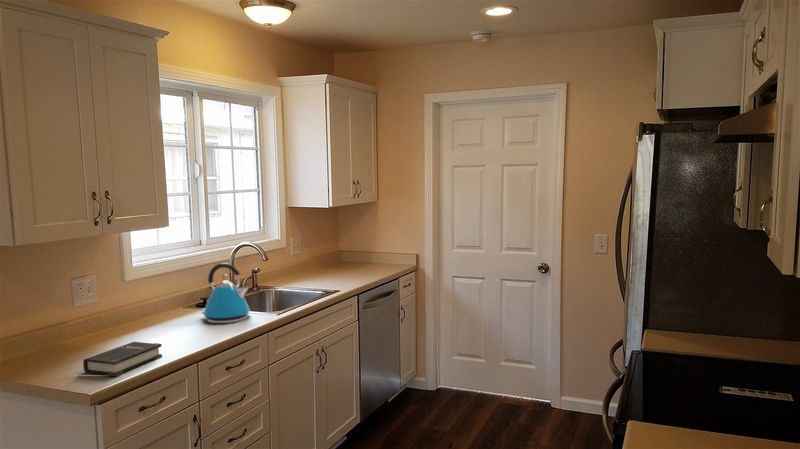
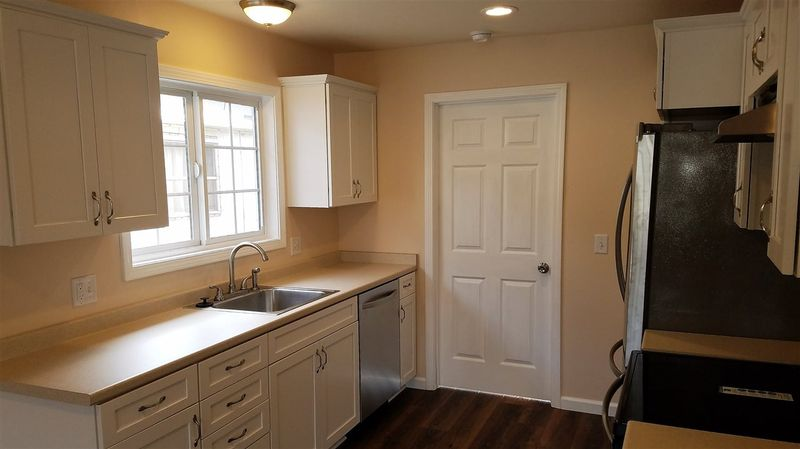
- kettle (224, 290)
- hardback book (124, 357)
